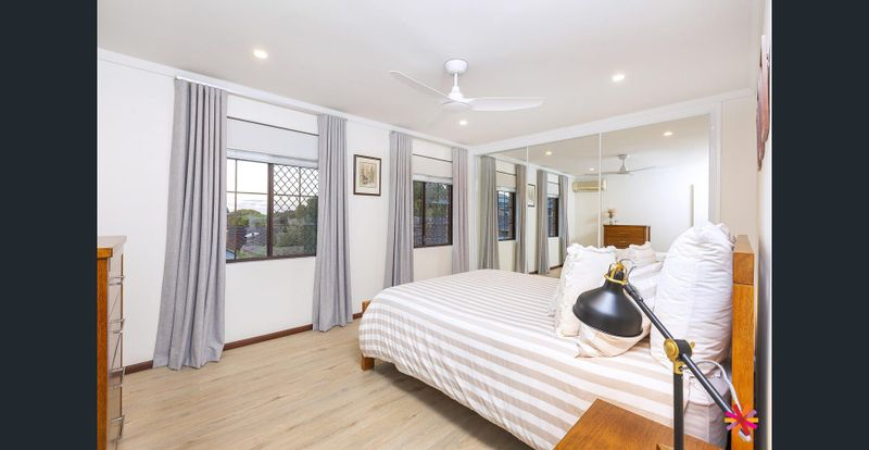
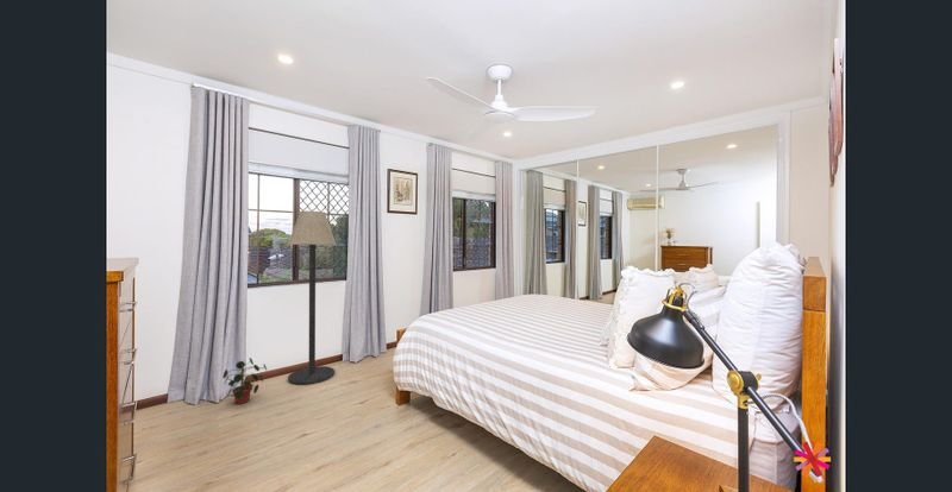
+ potted plant (245, 379)
+ floor lamp (312, 294)
